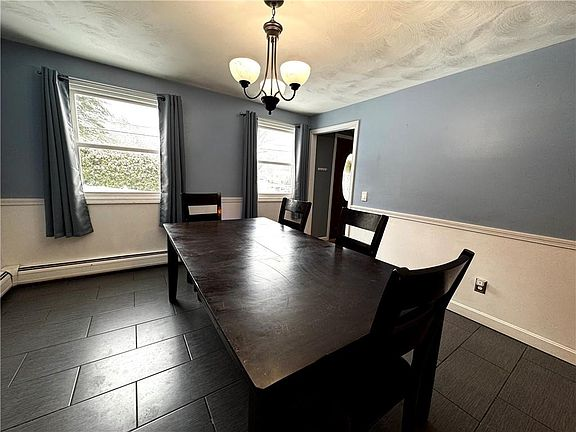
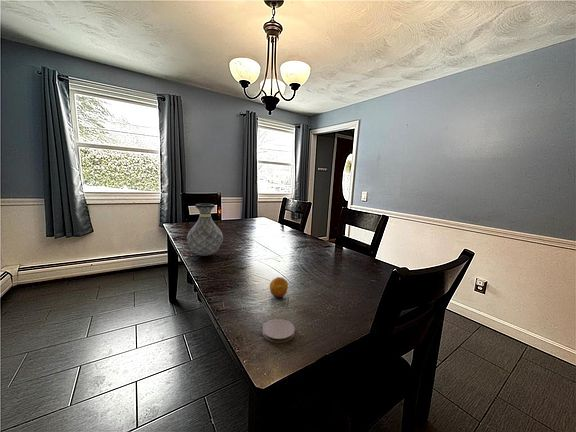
+ vase (205, 230)
+ coaster (278, 330)
+ fruit (278, 287)
